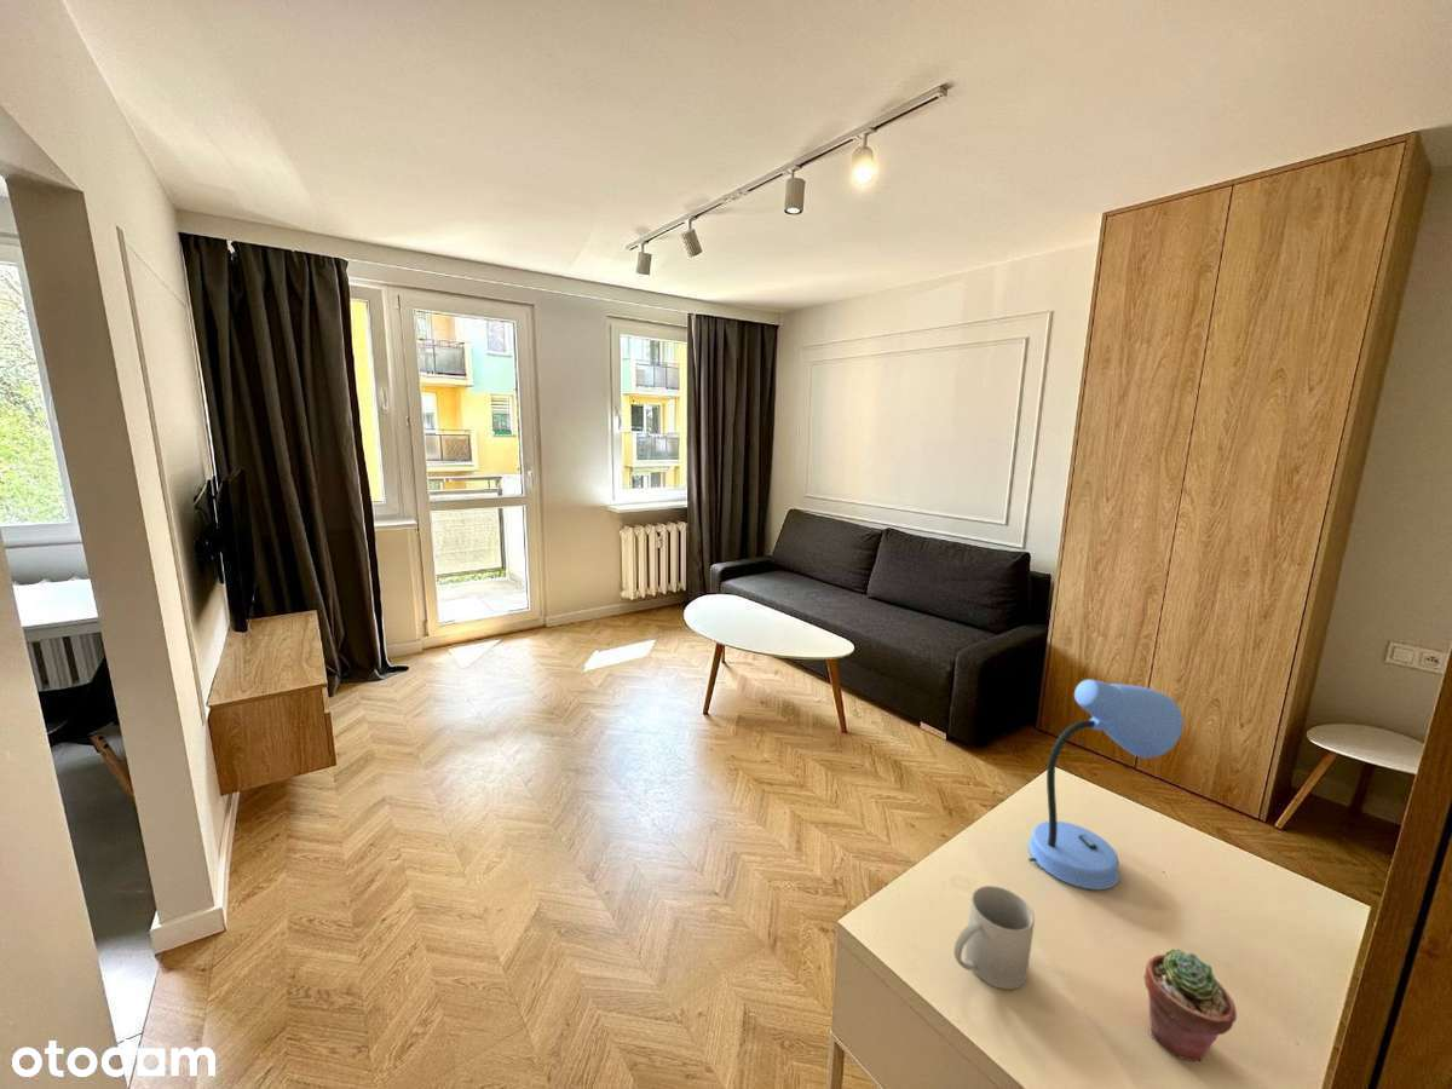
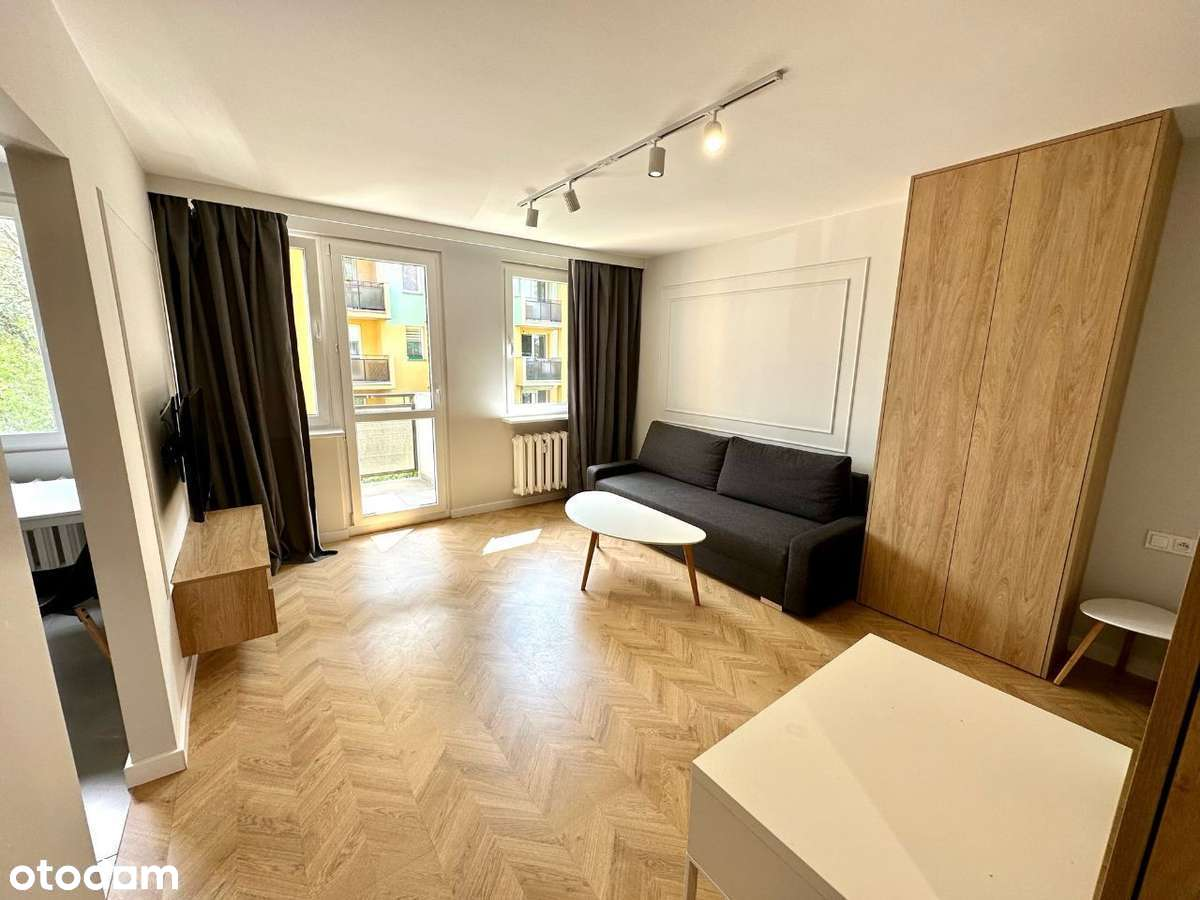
- desk lamp (1123, 748)
- mug (989, 939)
- potted succulent (1186, 1001)
